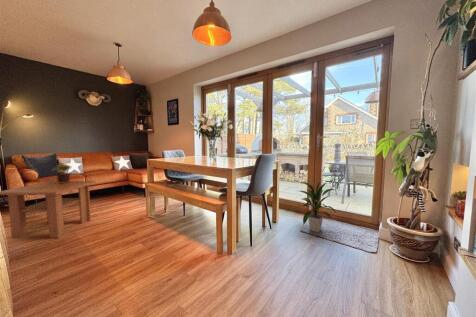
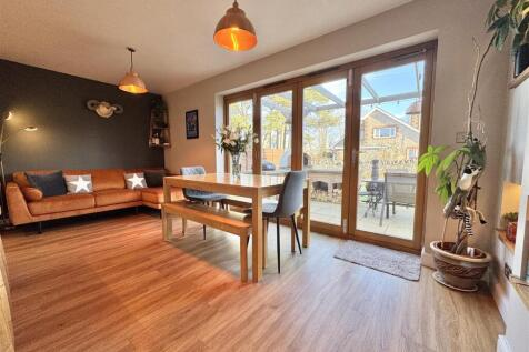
- potted plant (62, 172)
- coffee table (53, 207)
- indoor plant (314, 204)
